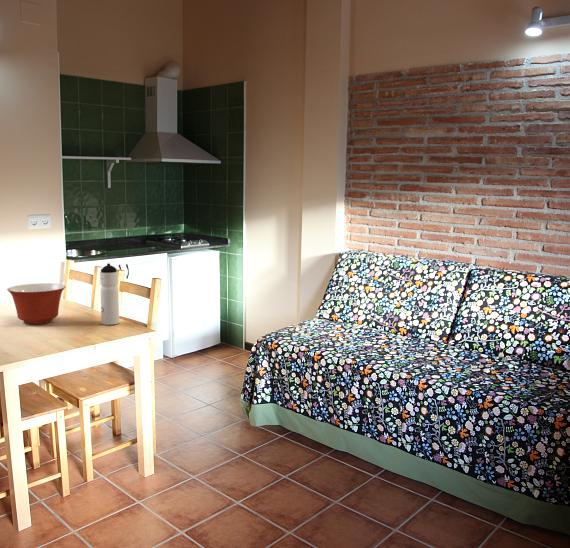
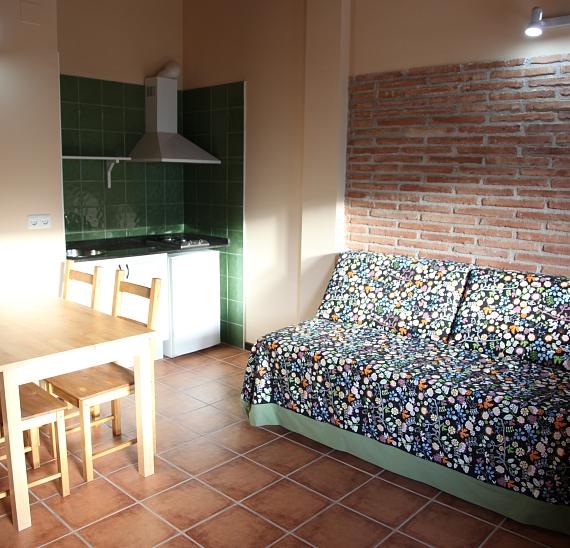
- water bottle (109, 293)
- mixing bowl (37, 304)
